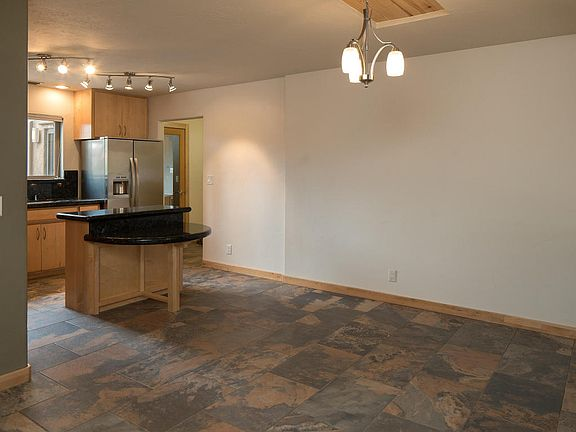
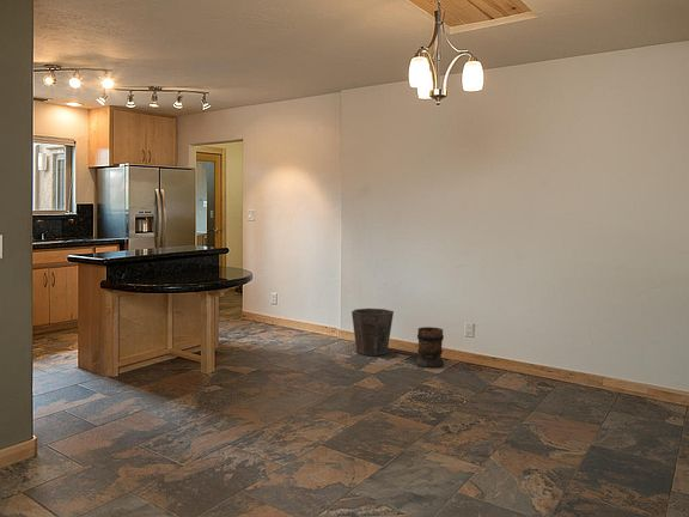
+ waste bin (372, 332)
+ wooden barrel (431, 346)
